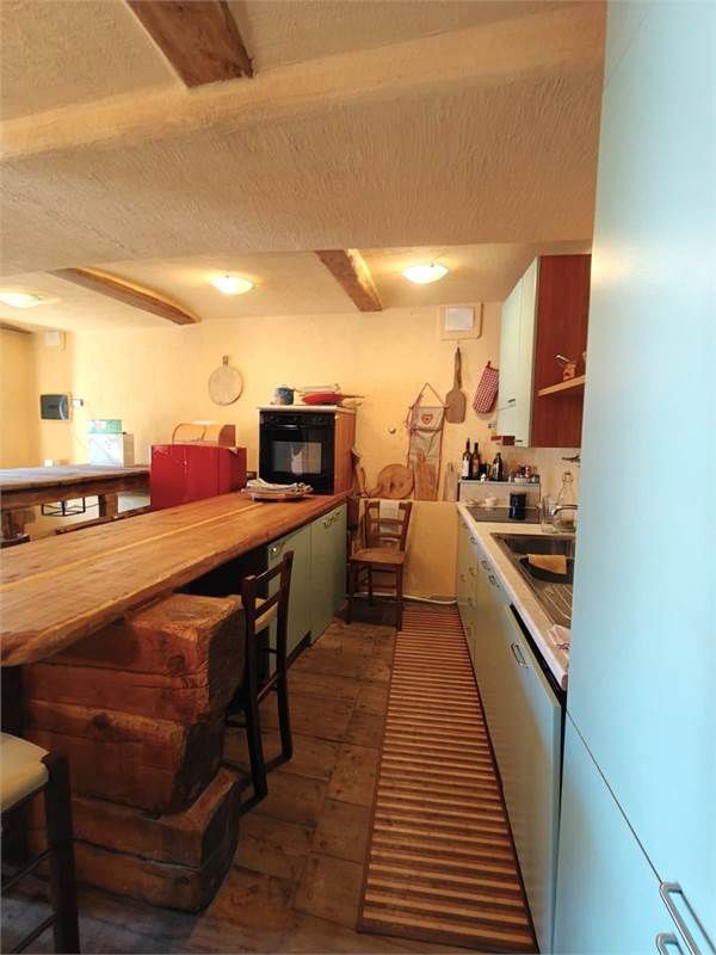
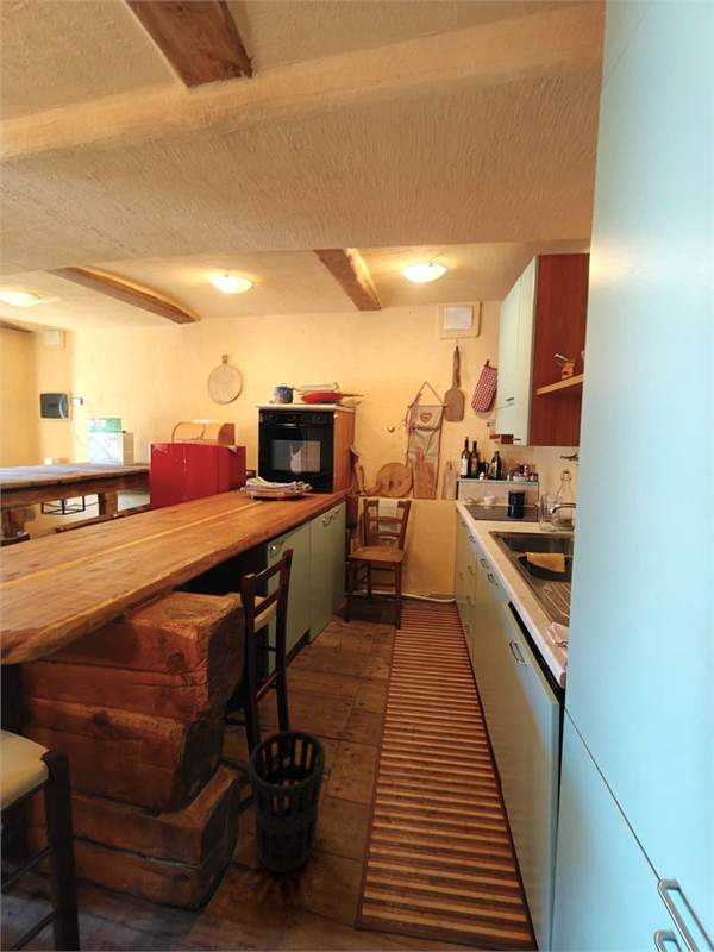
+ wastebasket (288, 798)
